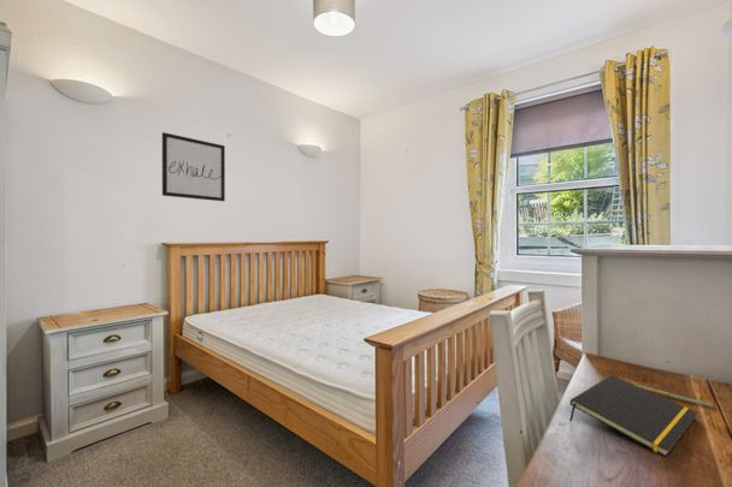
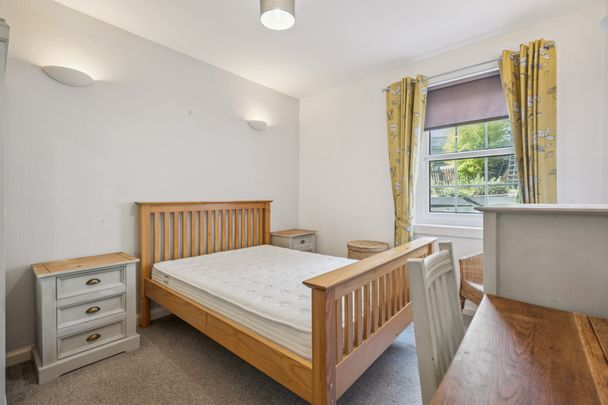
- notepad (633, 408)
- pen (669, 394)
- wall art (195, 168)
